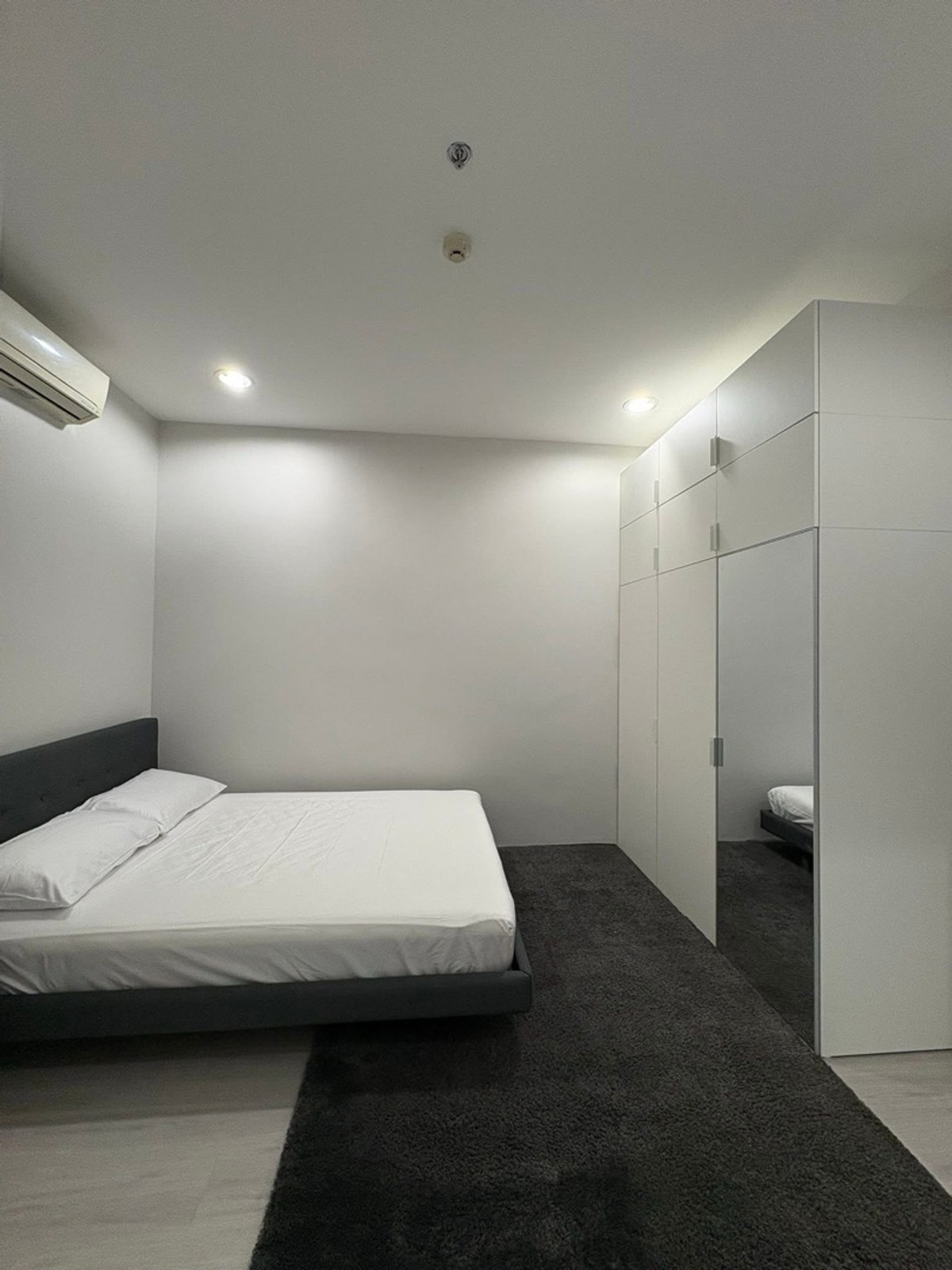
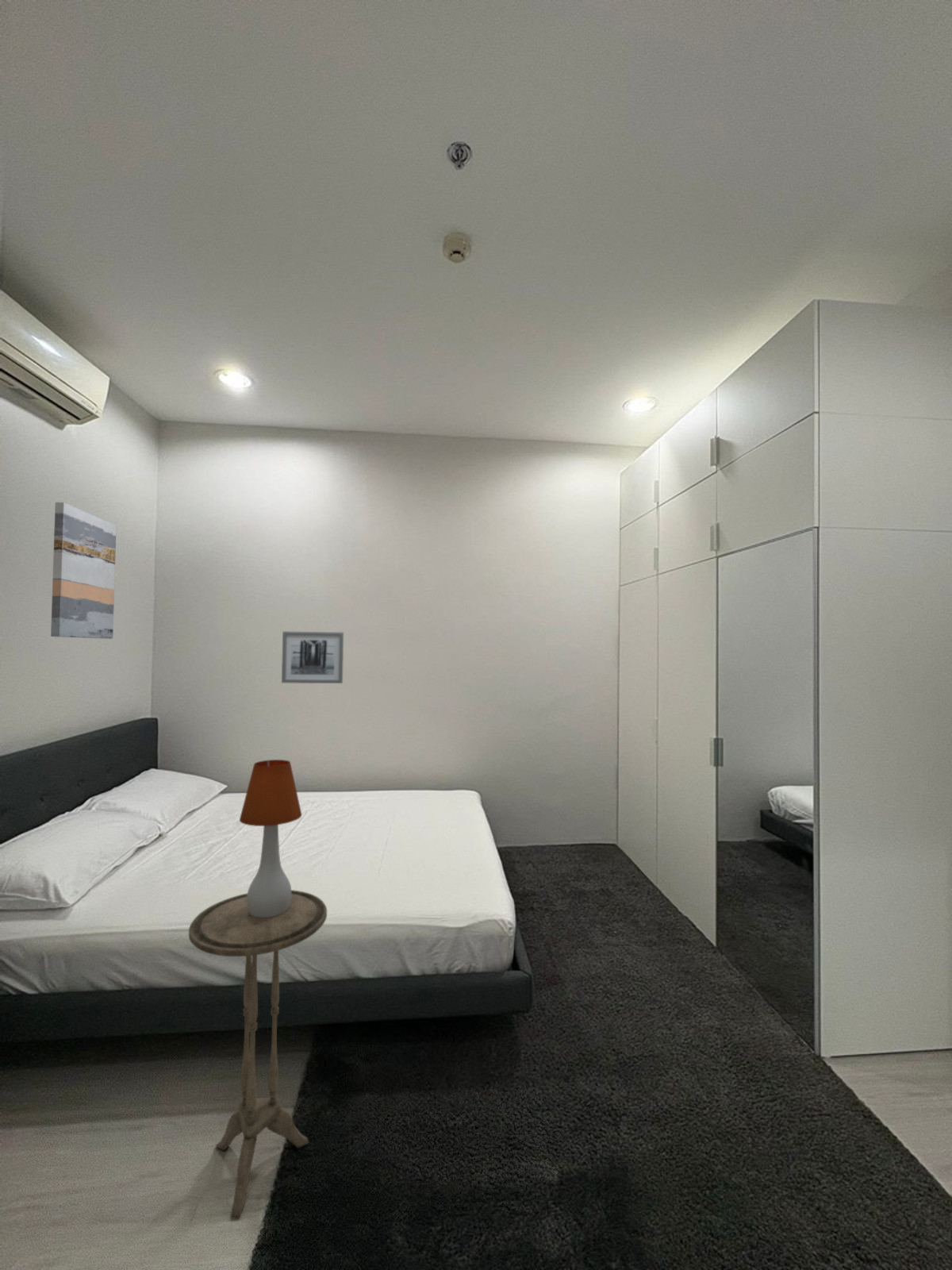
+ side table (255, 1039)
+ table lamp (271, 835)
+ wall art (86, 575)
+ wall art (313, 657)
